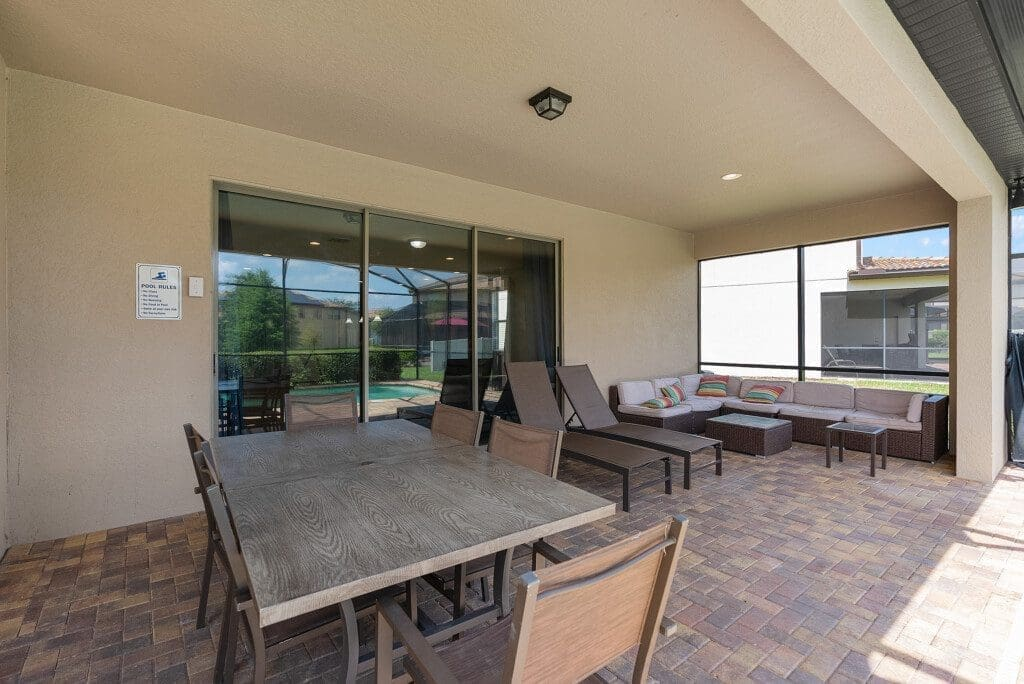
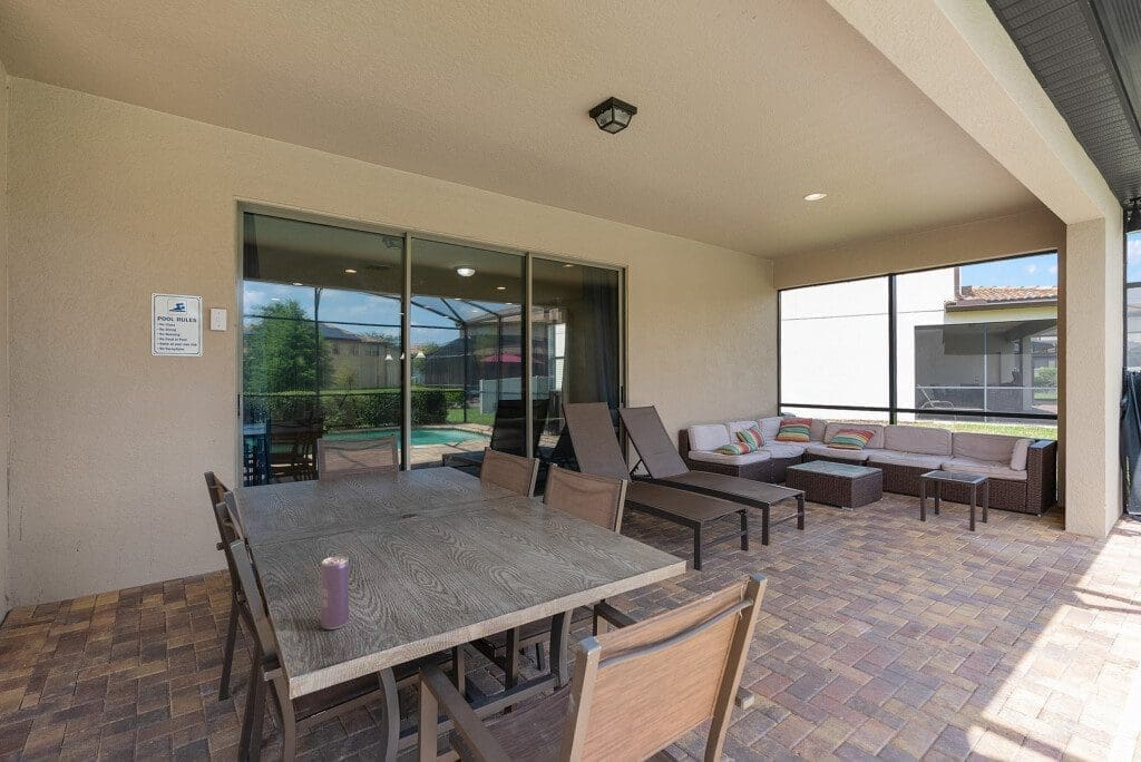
+ beverage can (334, 592)
